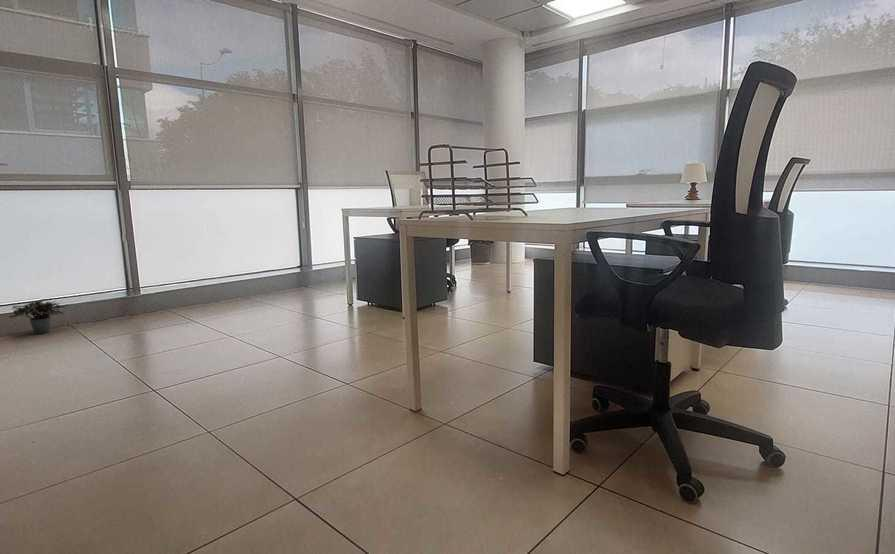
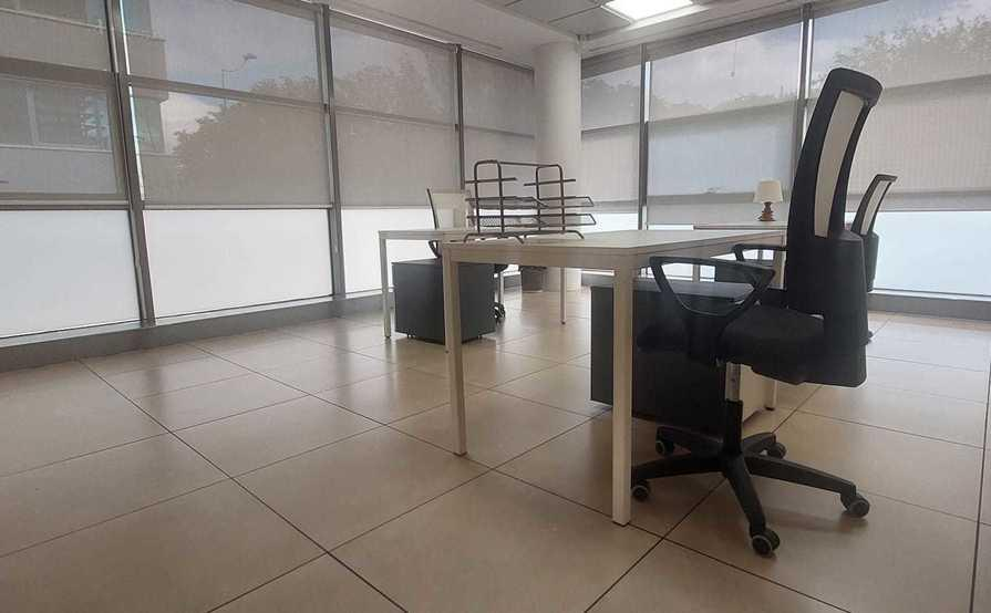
- potted plant (39, 316)
